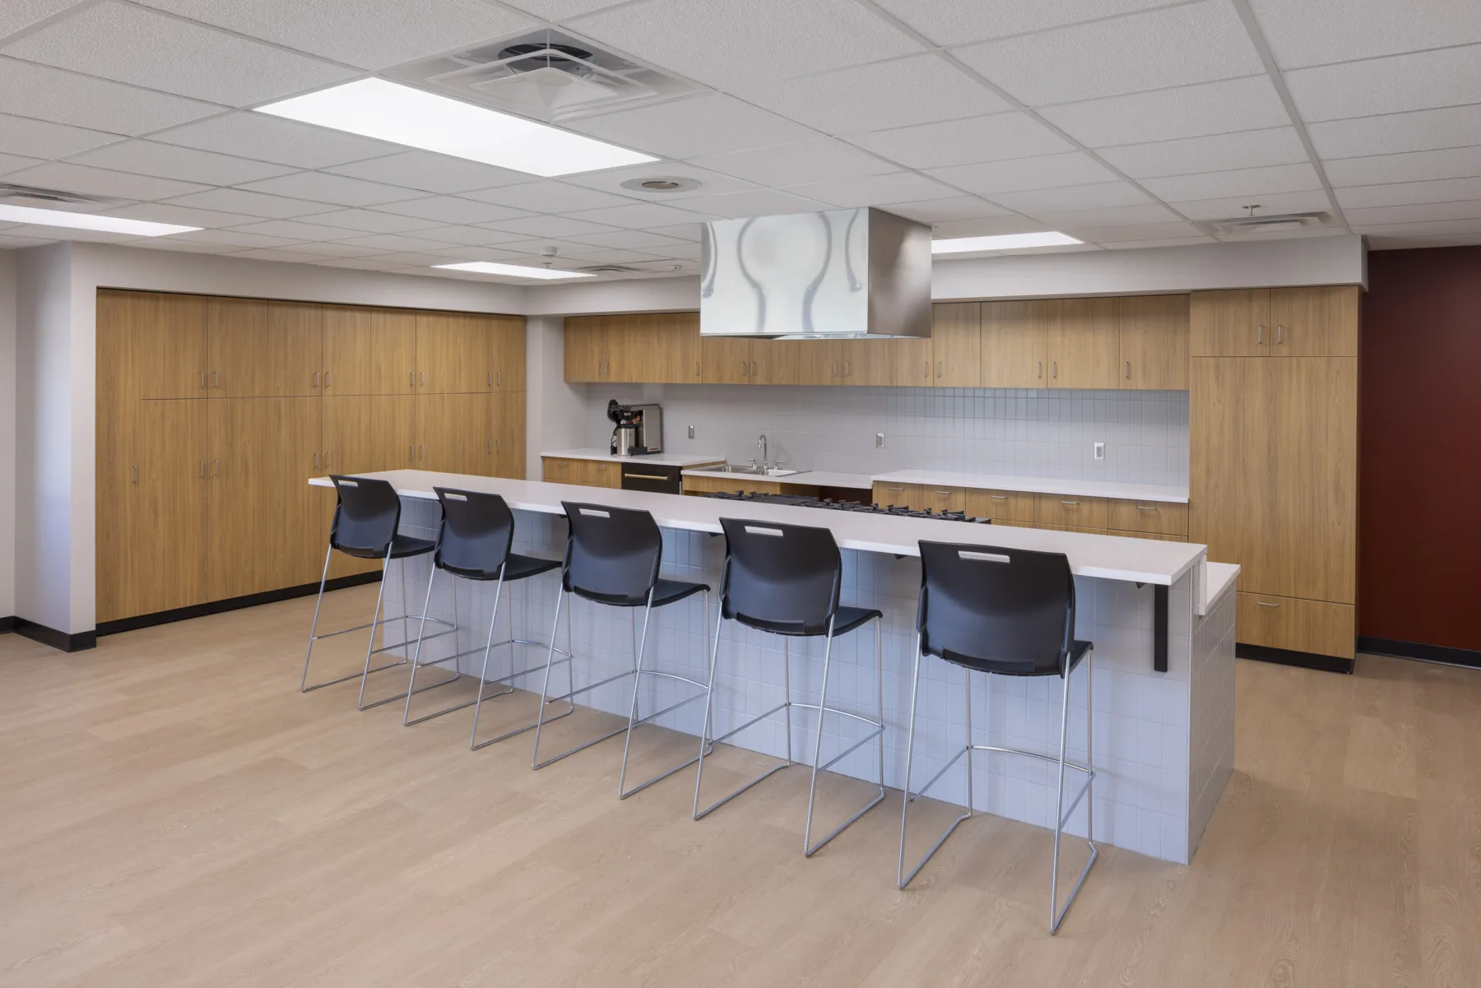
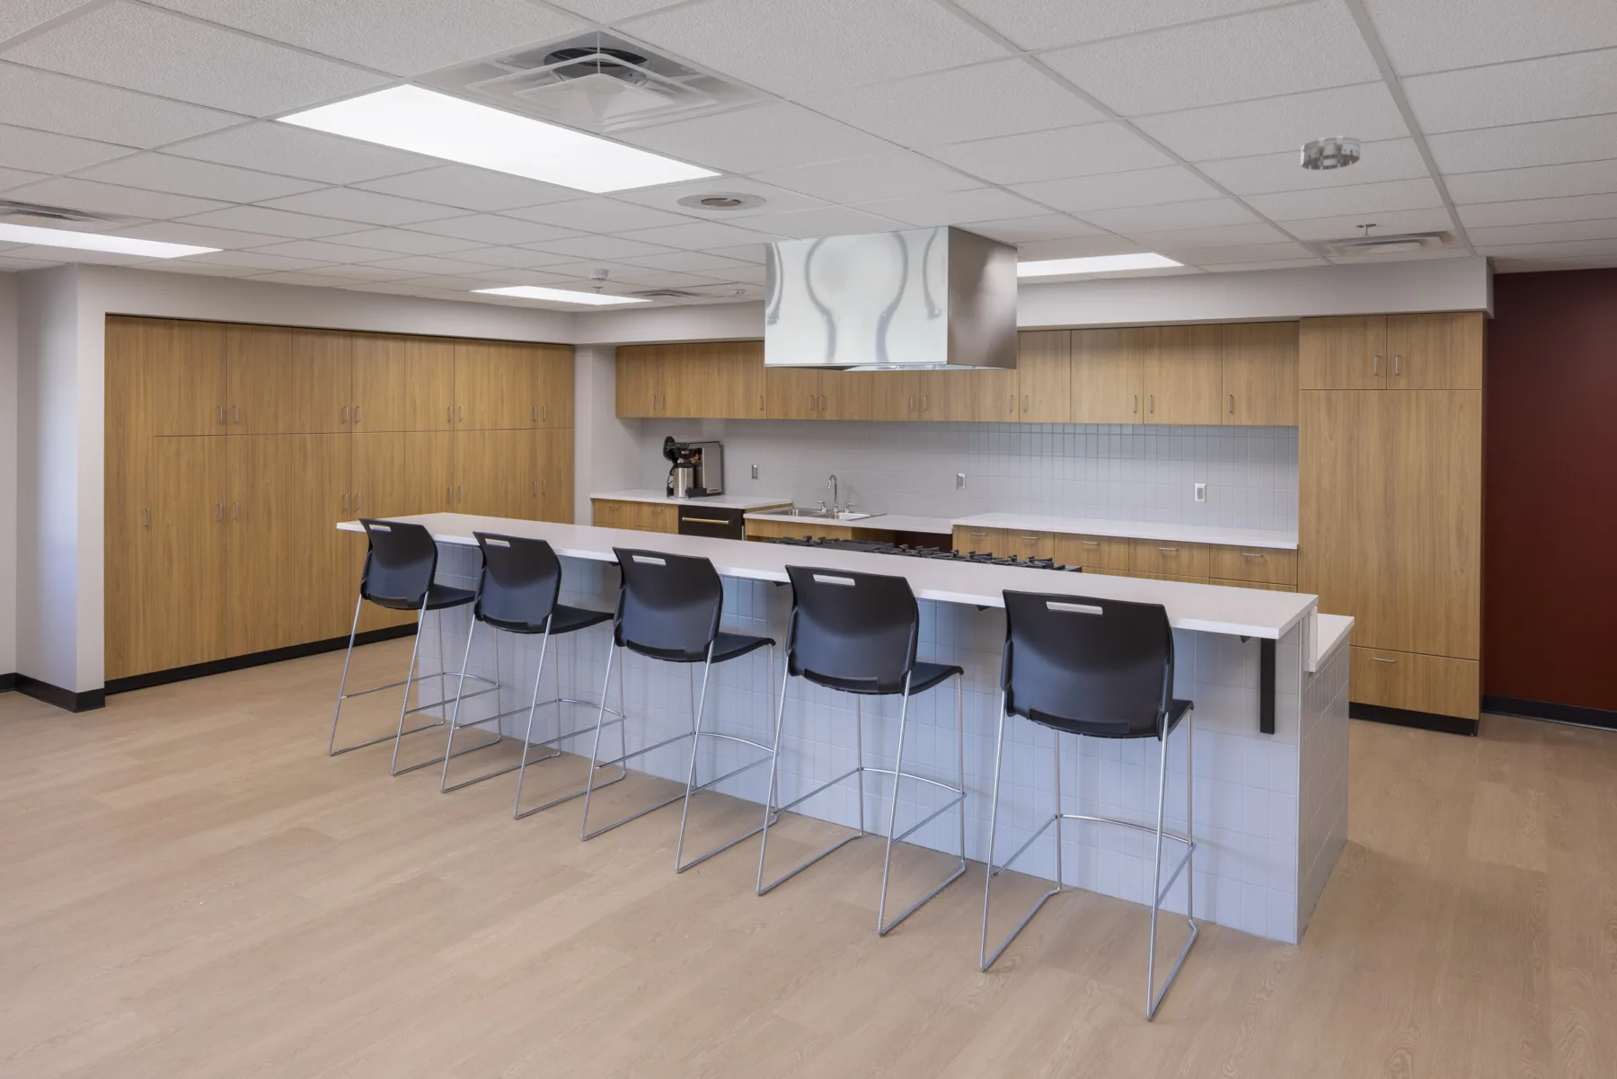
+ smoke detector (1329, 152)
